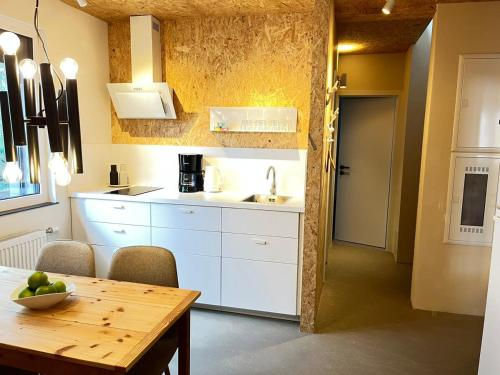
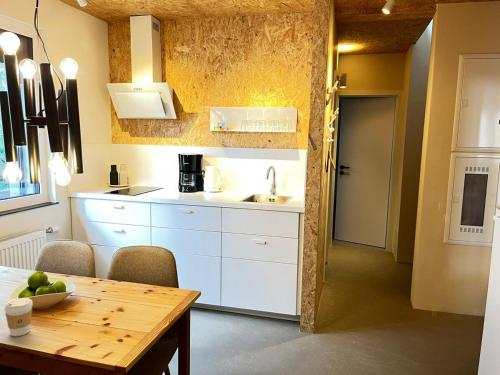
+ coffee cup (19, 316)
